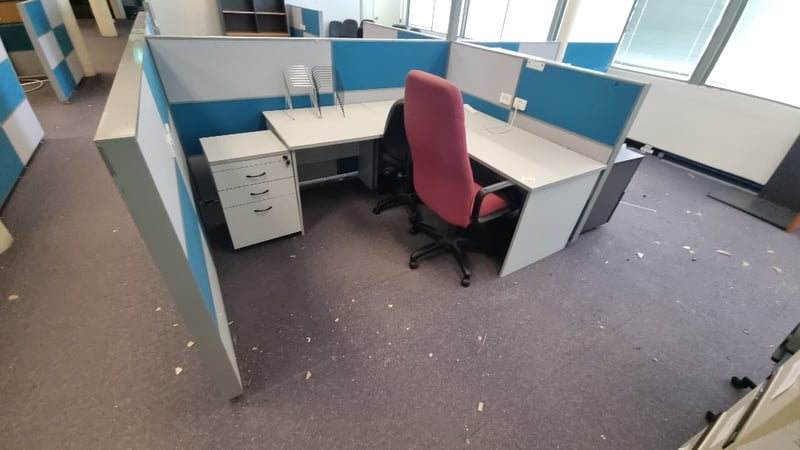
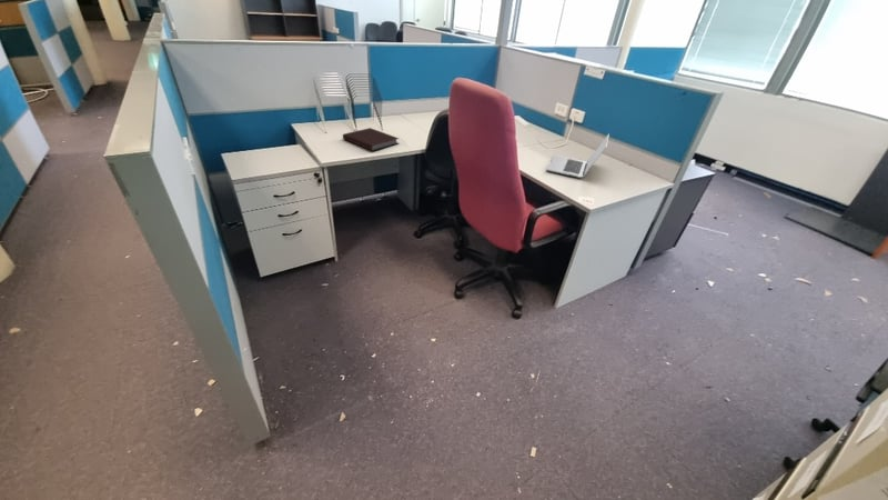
+ notebook (371, 139)
+ laptop (576, 159)
